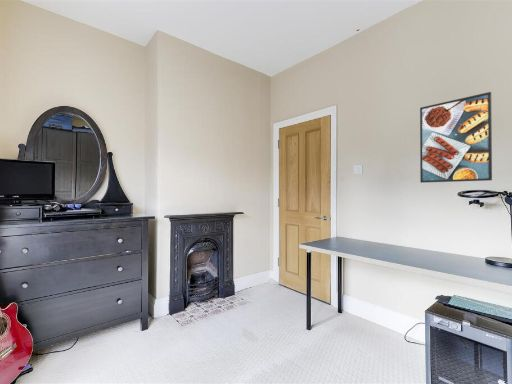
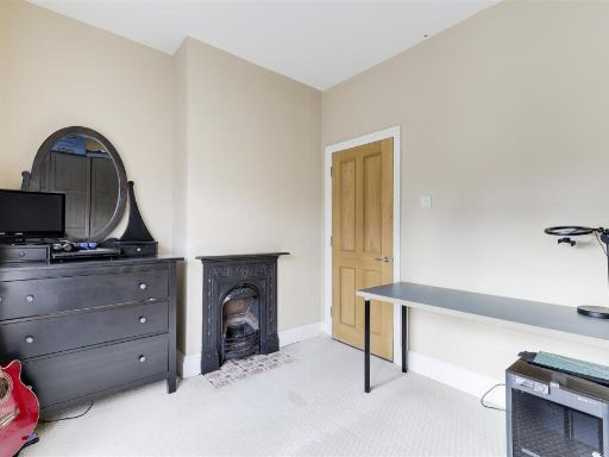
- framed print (453, 140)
